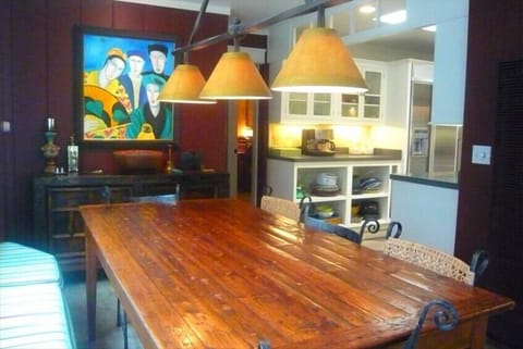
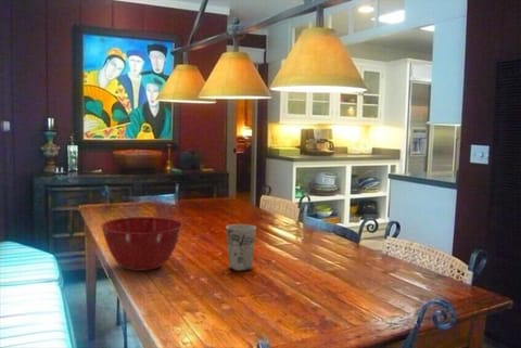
+ cup (240, 247)
+ mixing bowl (142, 244)
